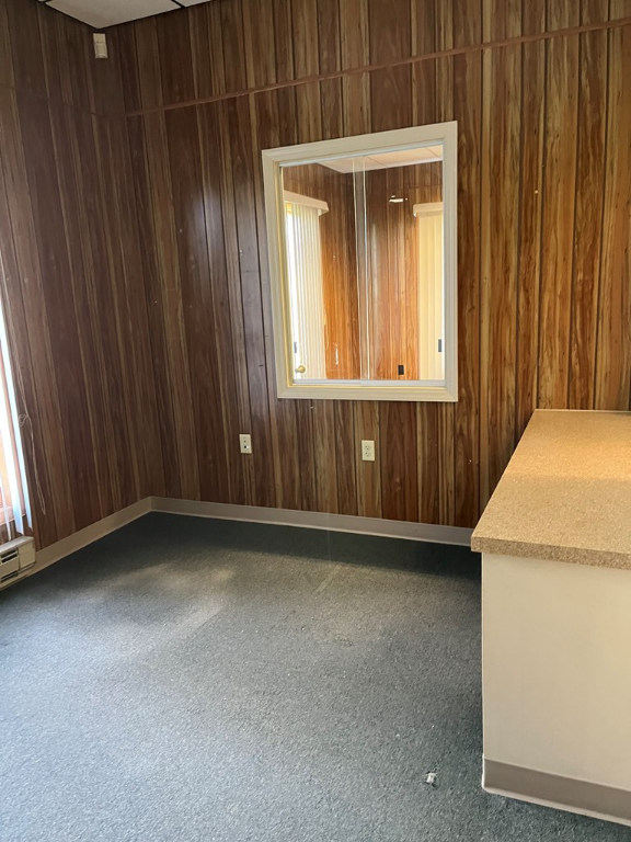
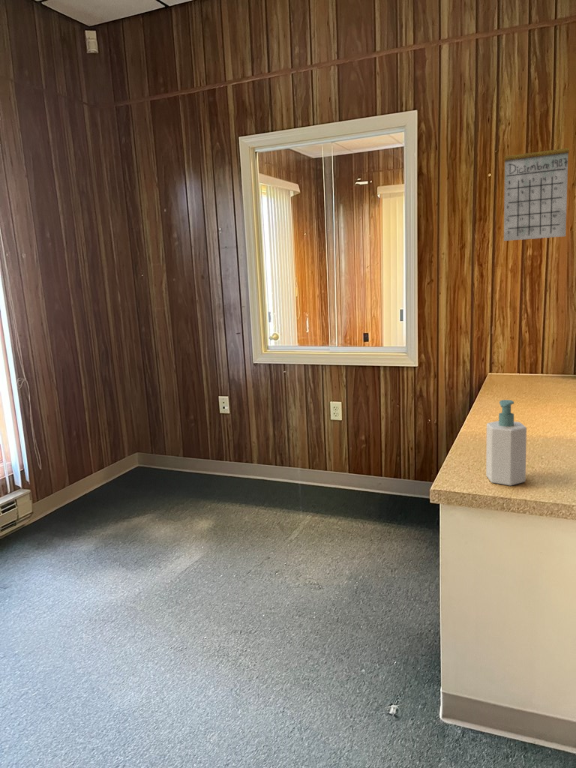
+ soap bottle (506, 440)
+ calendar (535, 185)
